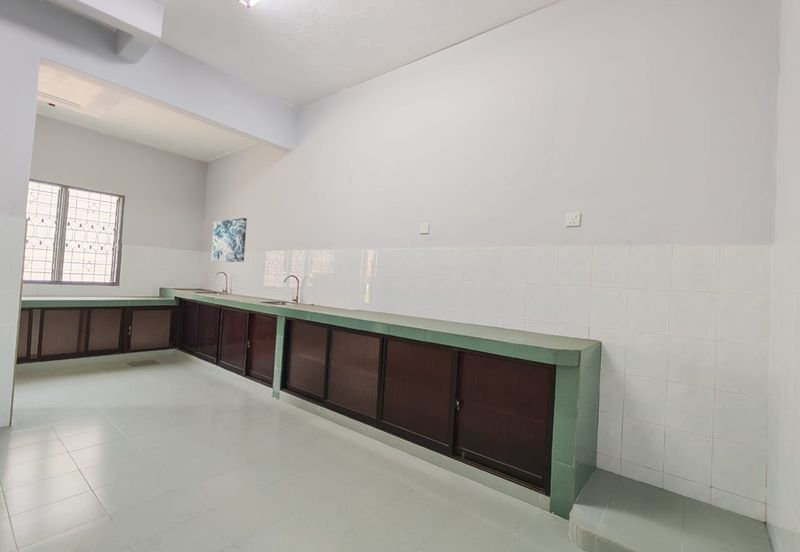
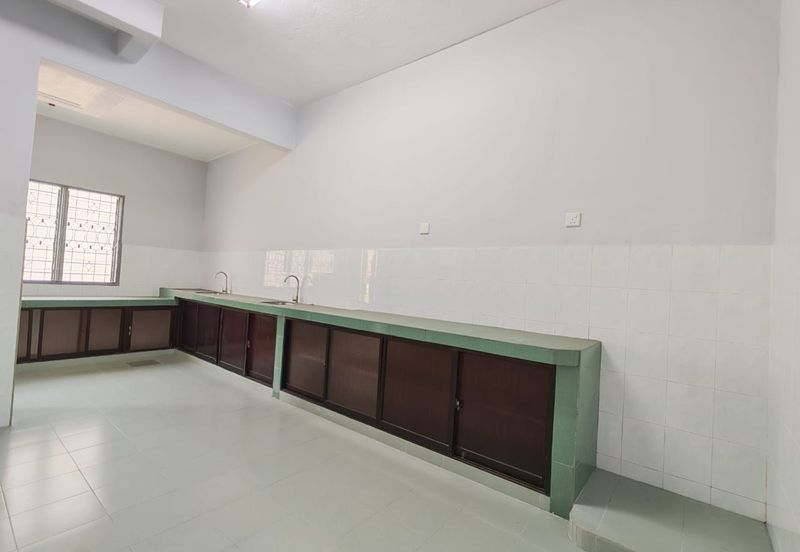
- wall art (228, 240)
